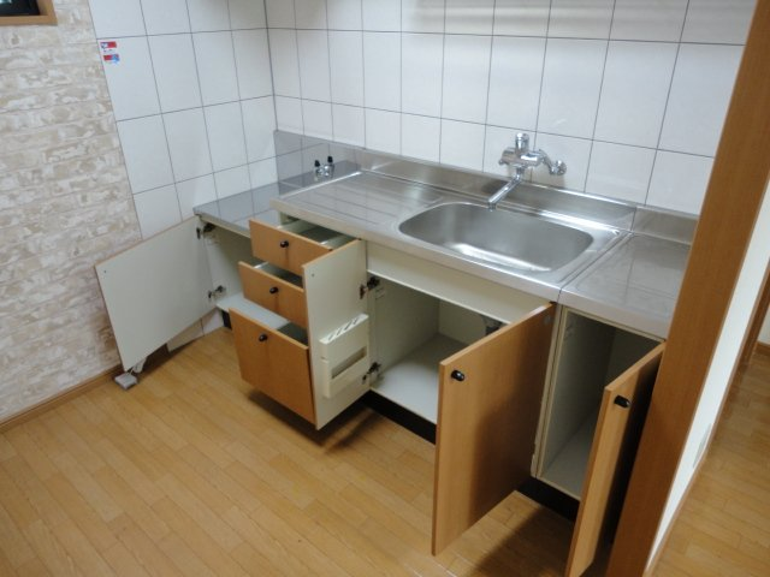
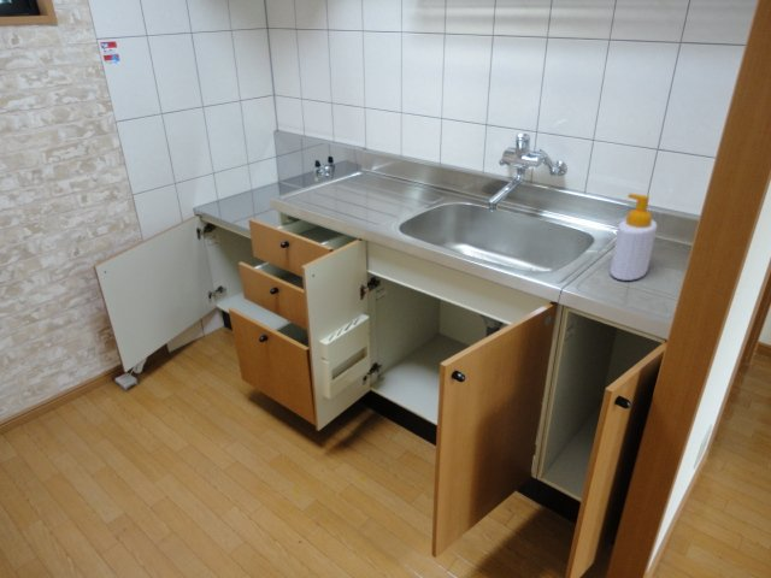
+ soap bottle (635, 235)
